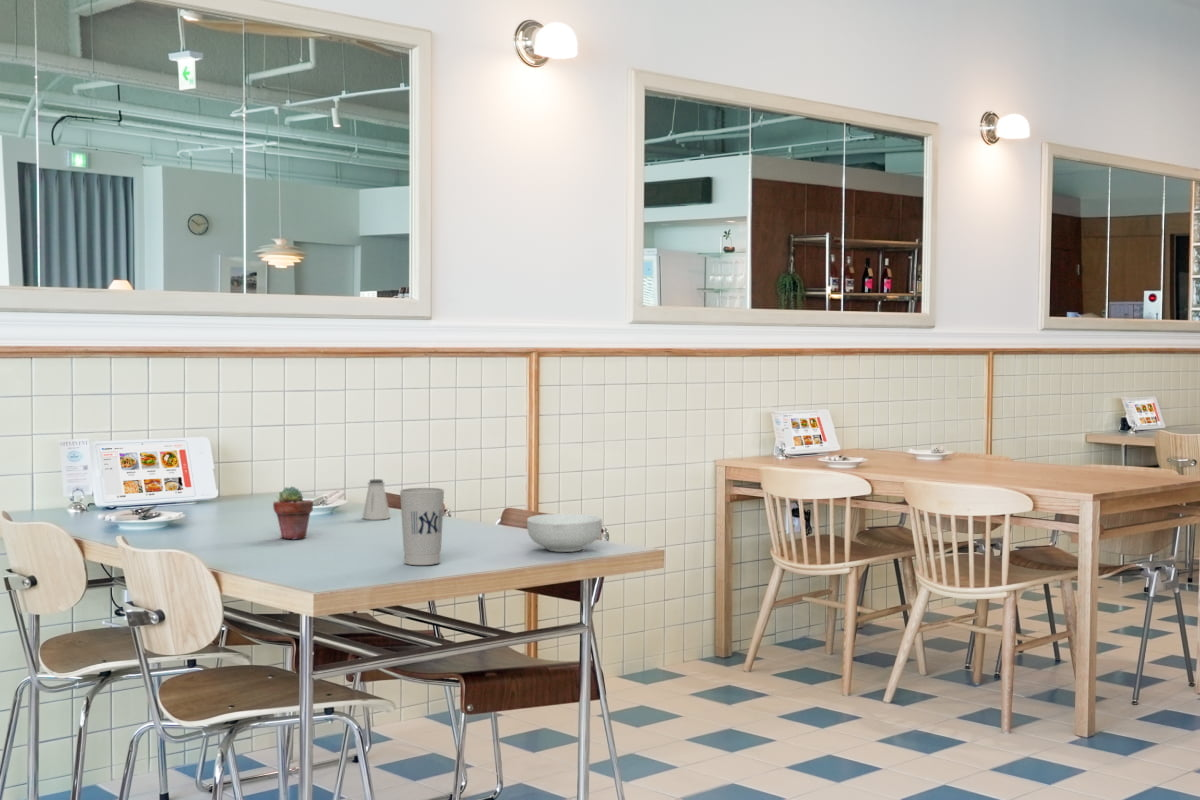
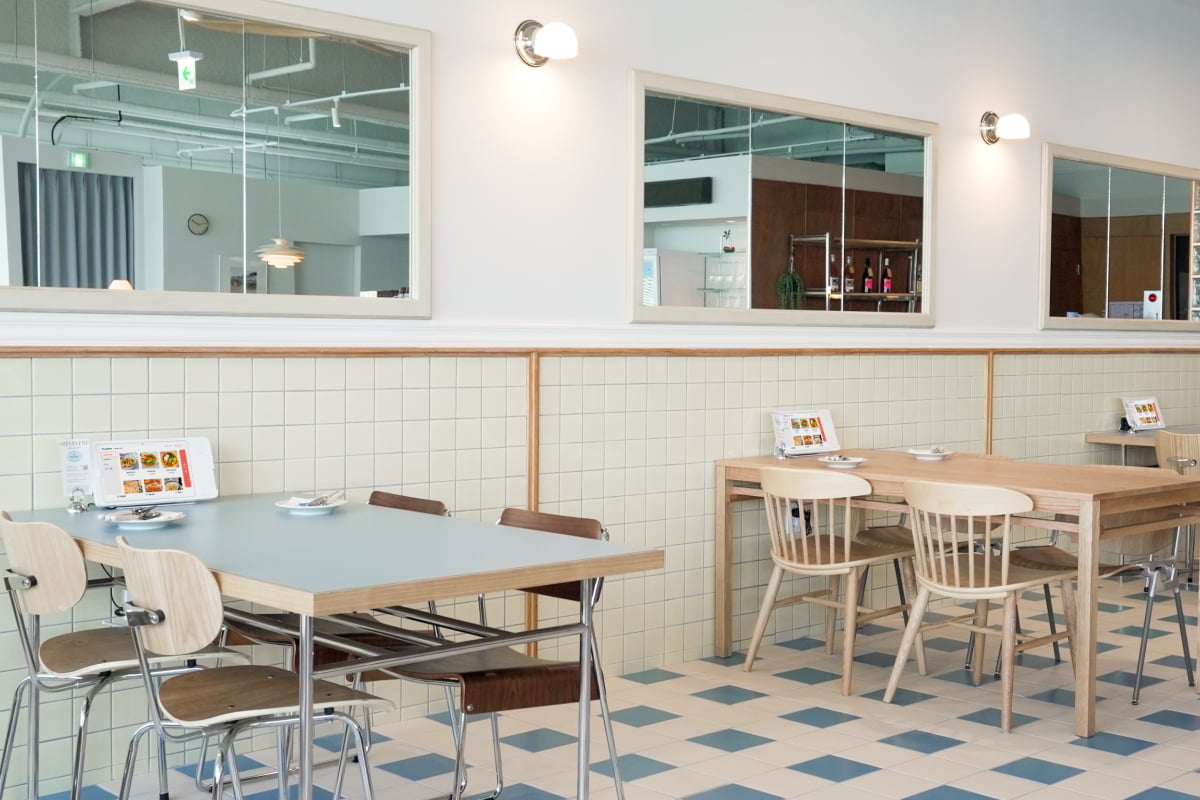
- cup (422, 526)
- cereal bowl (564, 533)
- saltshaker (376, 498)
- potted succulent (293, 511)
